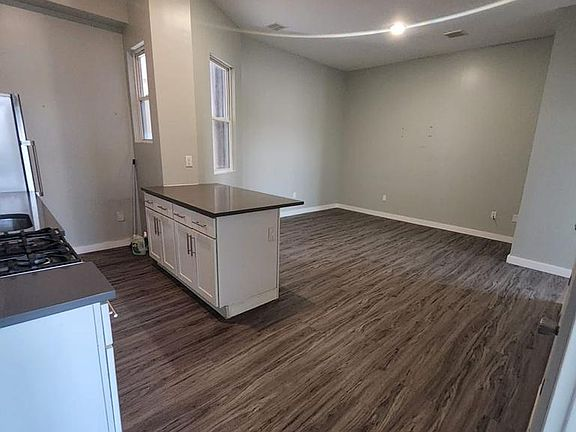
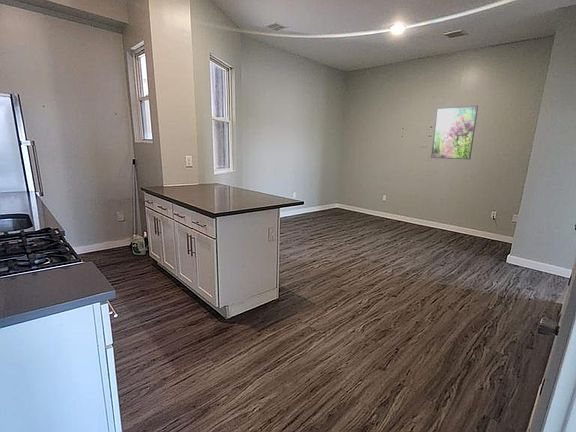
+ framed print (453, 133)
